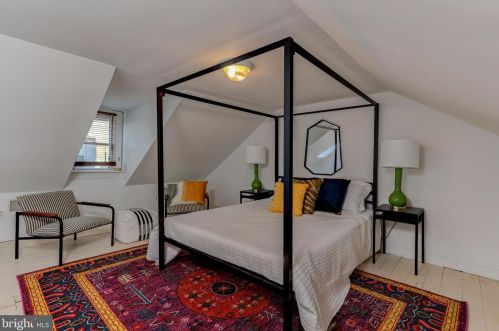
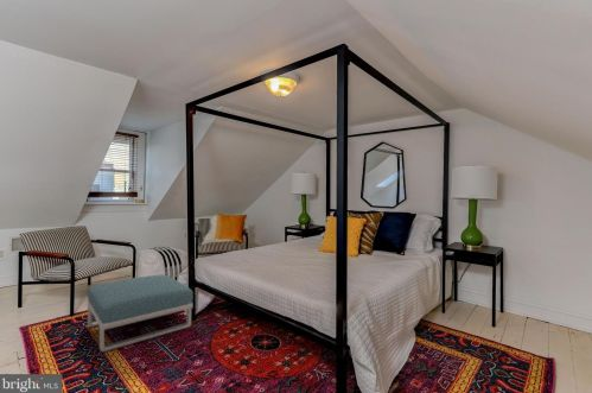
+ footstool (140, 304)
